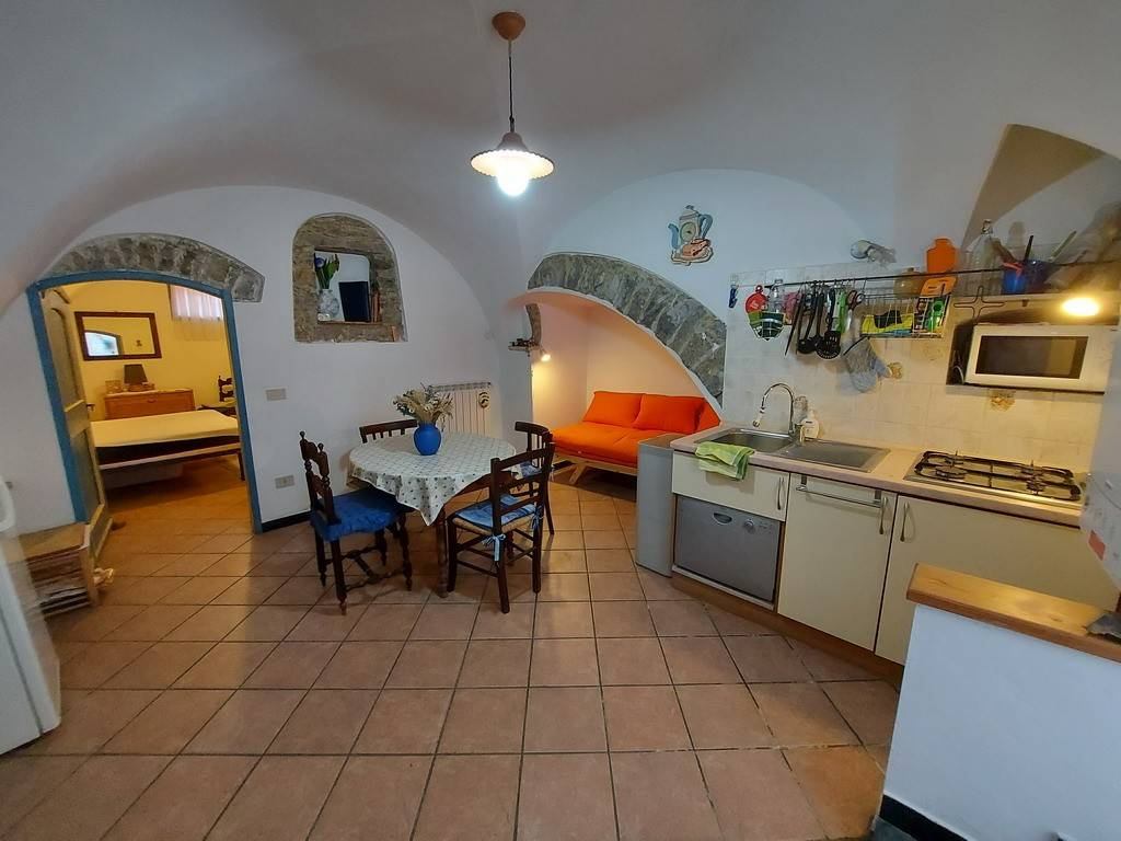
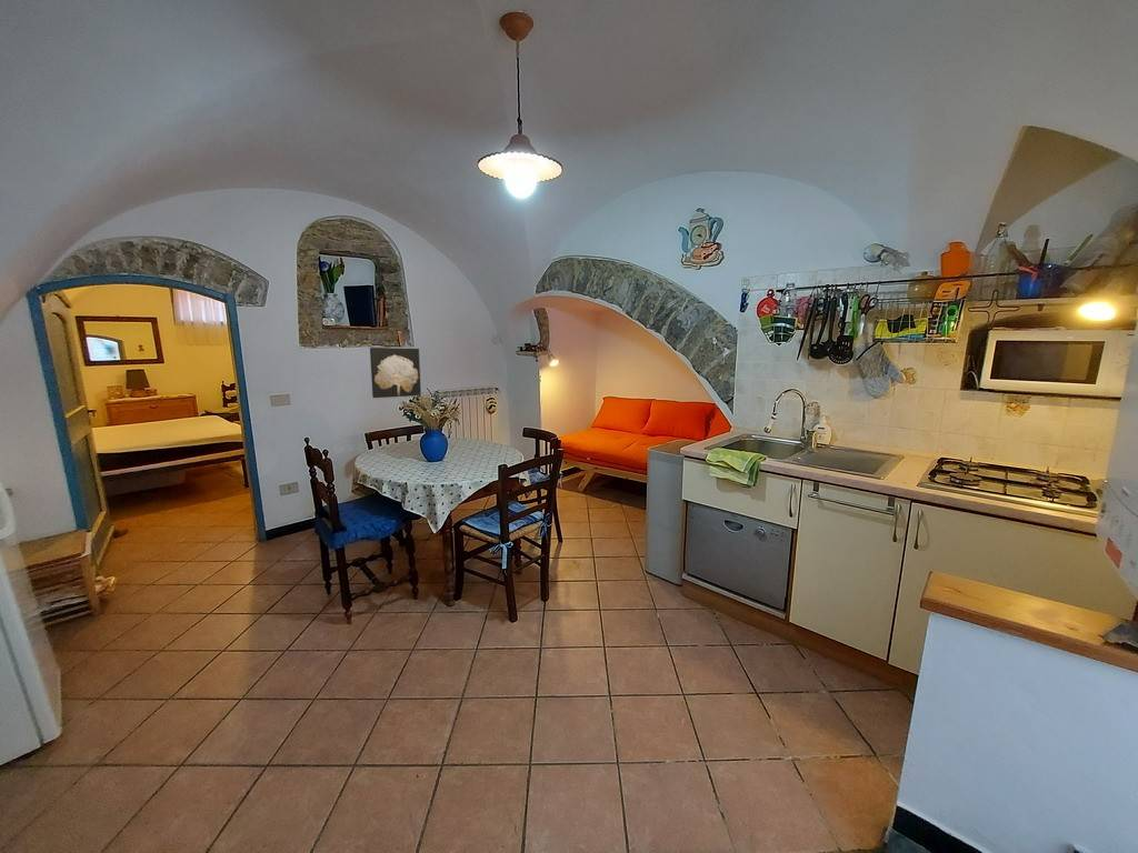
+ wall art (396, 372)
